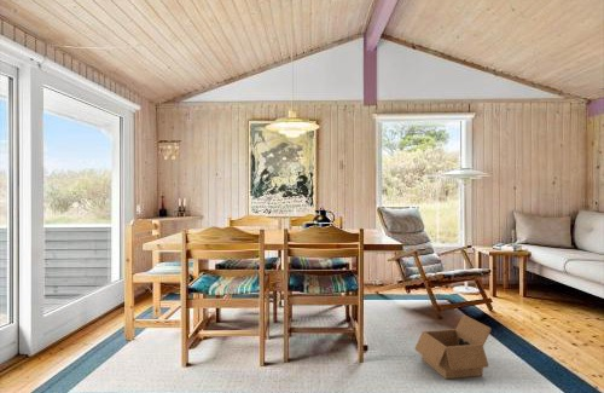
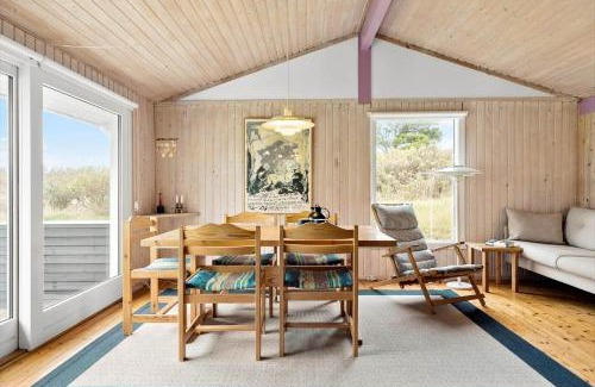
- box (451, 343)
